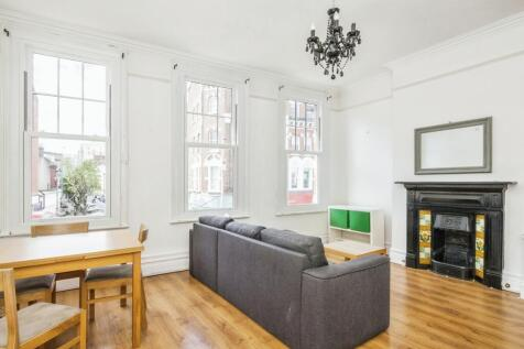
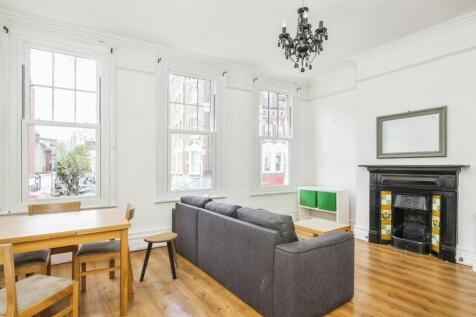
+ stool (168, 253)
